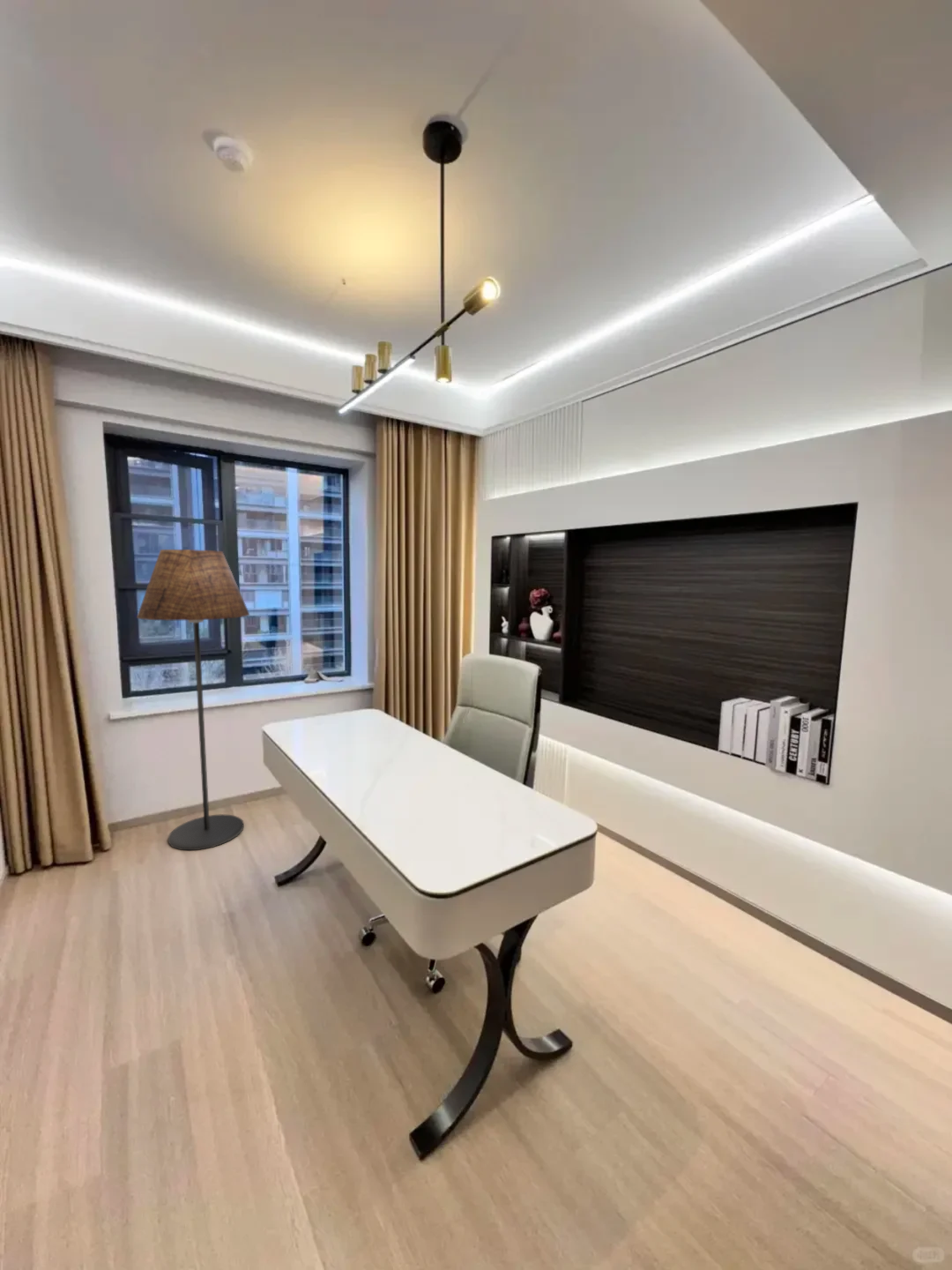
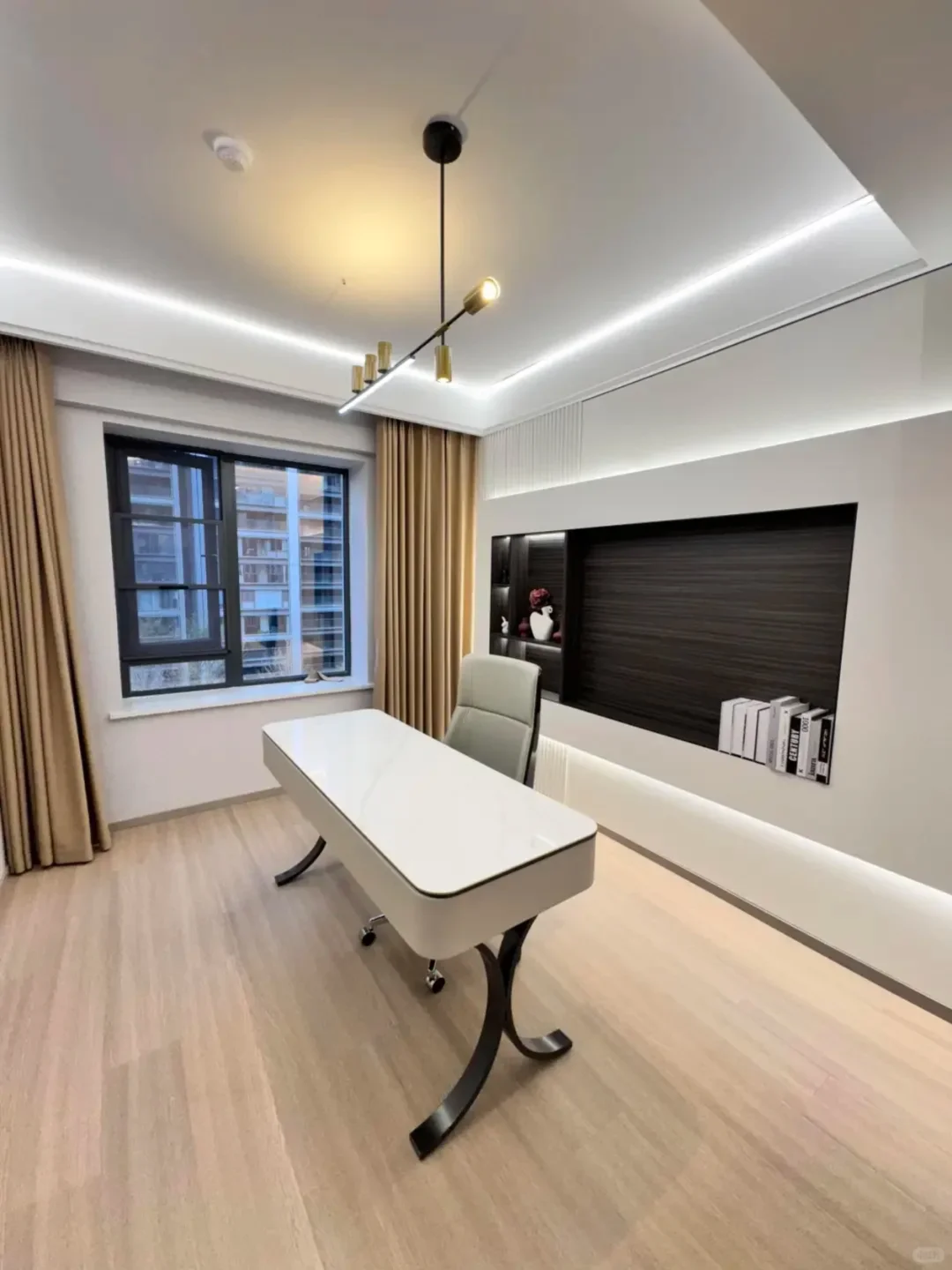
- floor lamp (199, 696)
